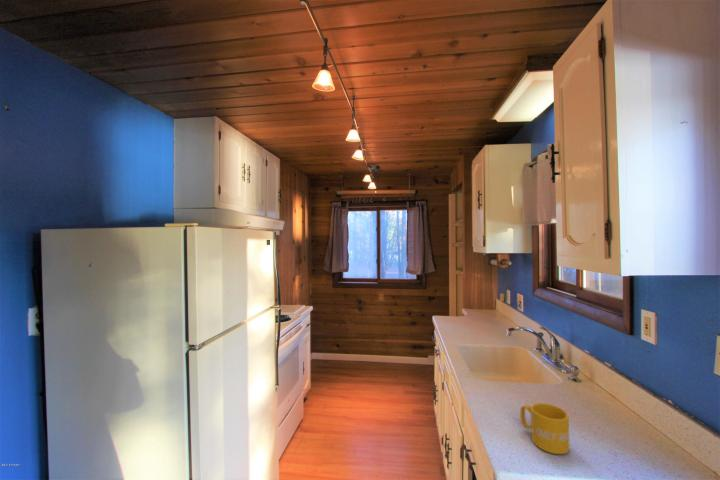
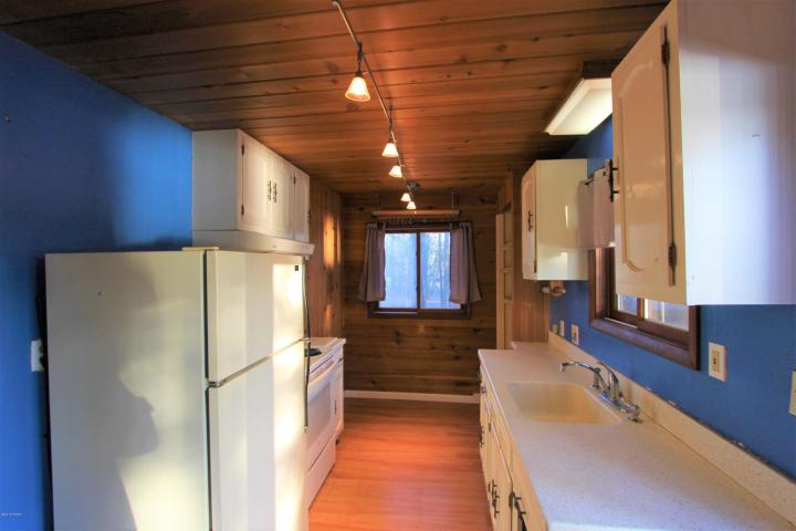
- mug (543, 424)
